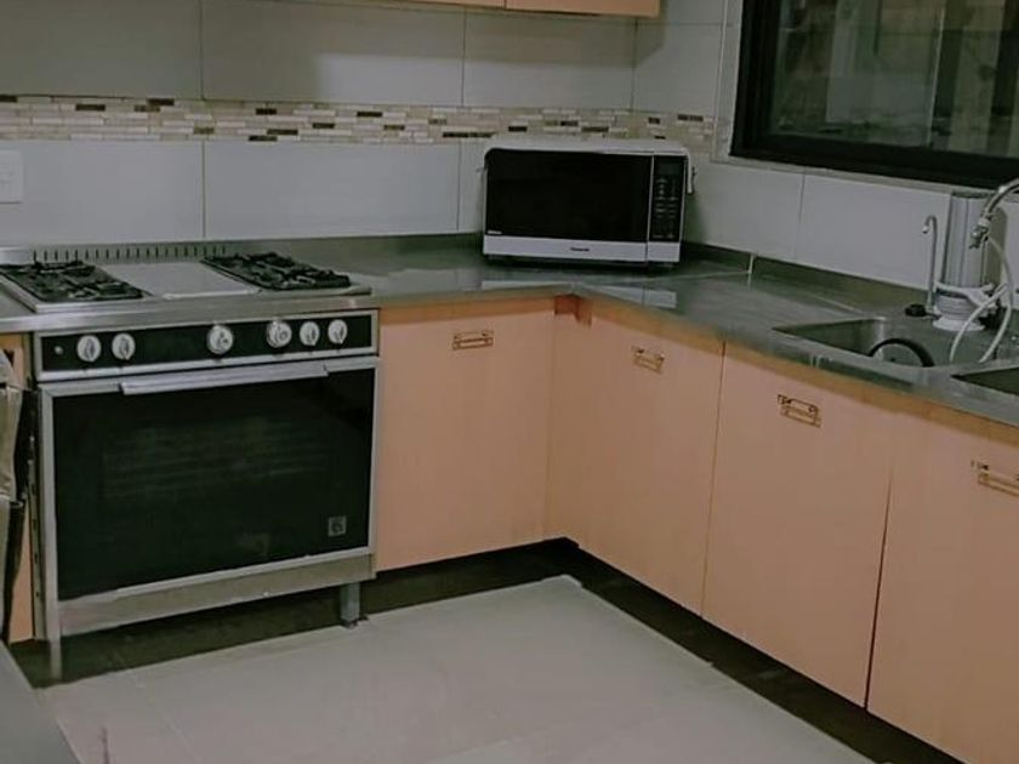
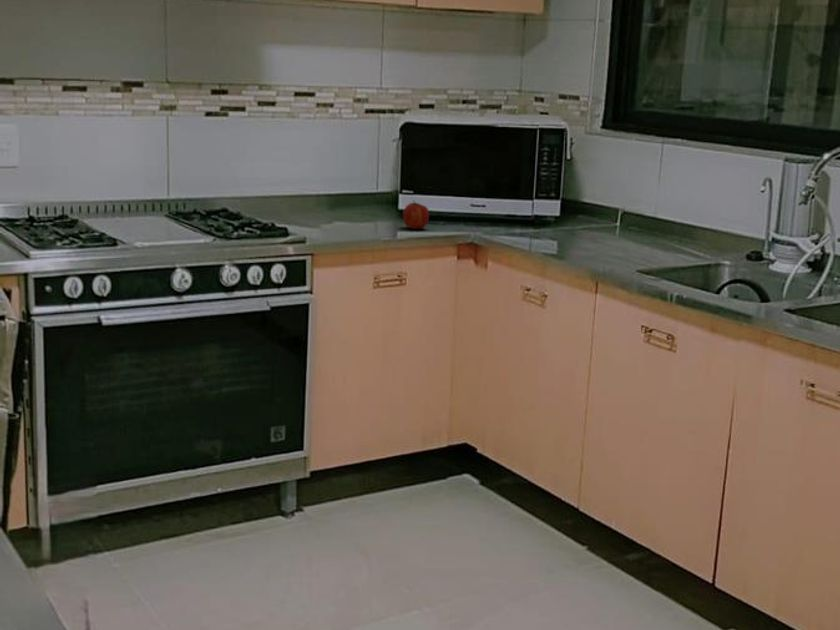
+ fruit (416, 214)
